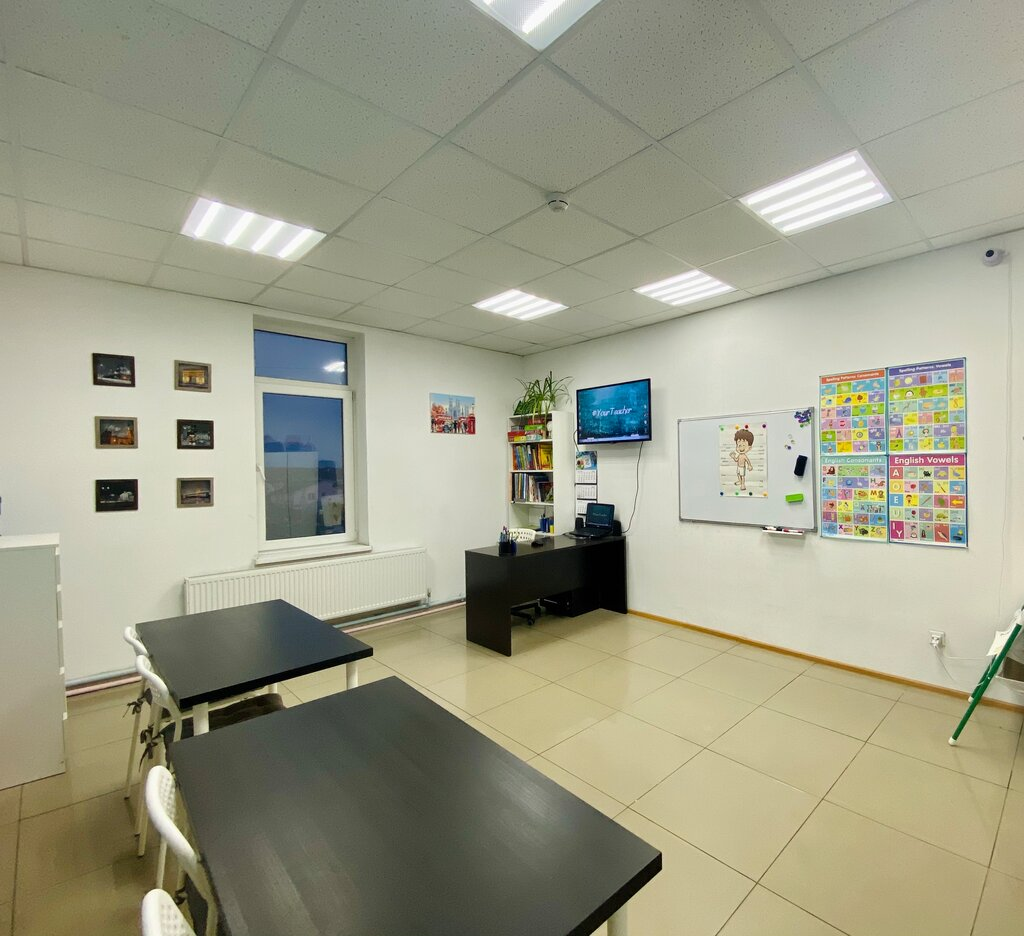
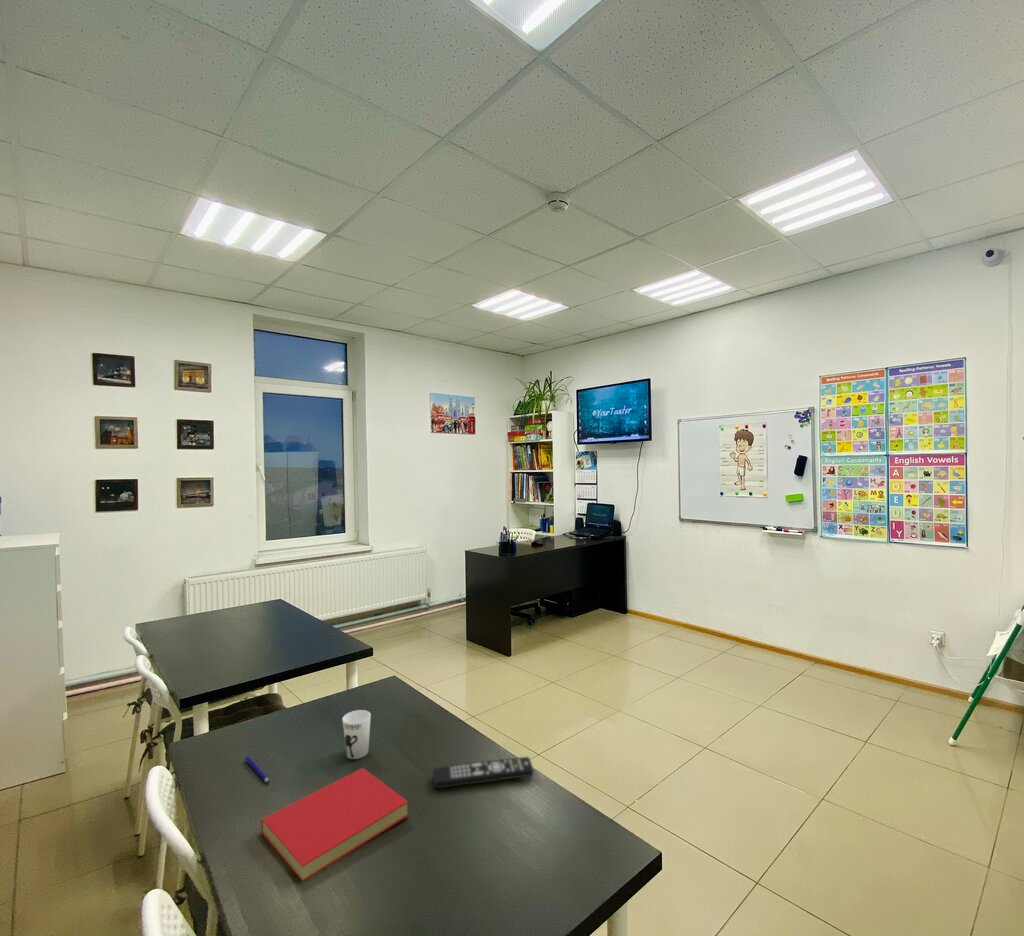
+ remote control (483, 772)
+ book (336, 816)
+ cup (357, 734)
+ pen (257, 769)
